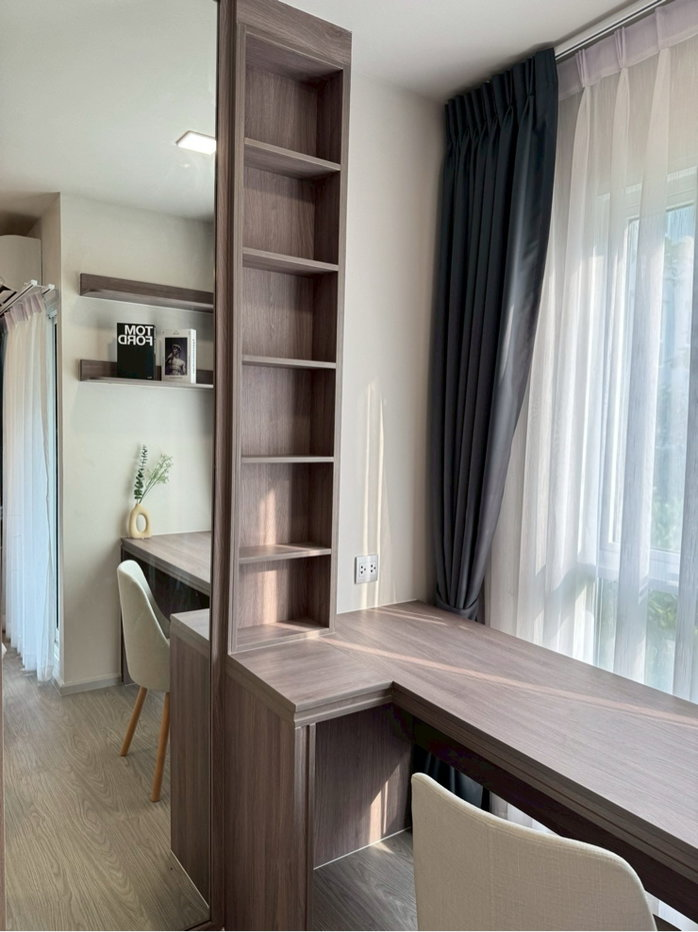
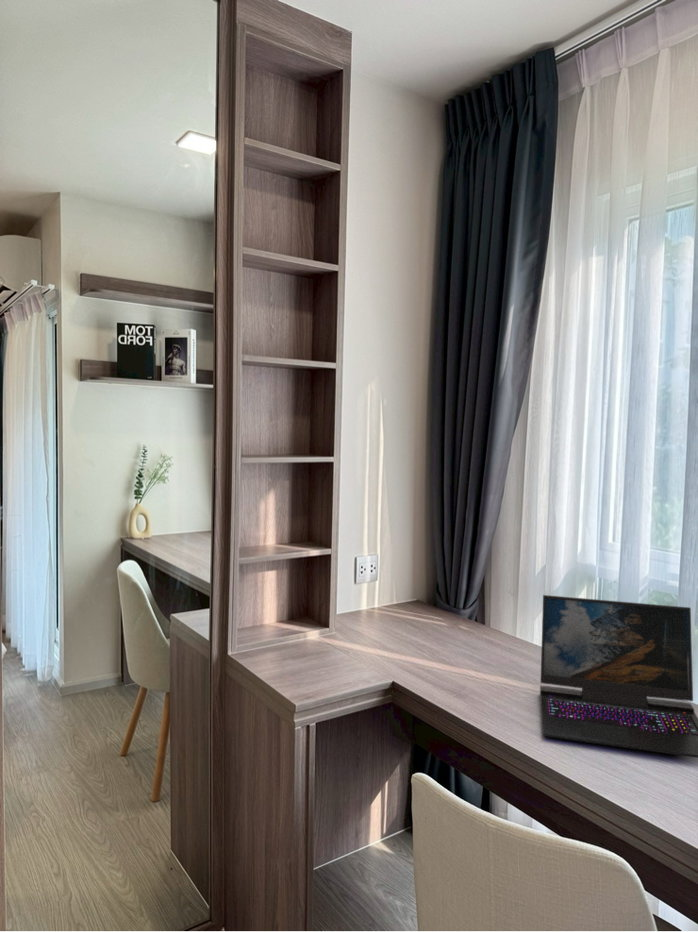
+ laptop (621, 669)
